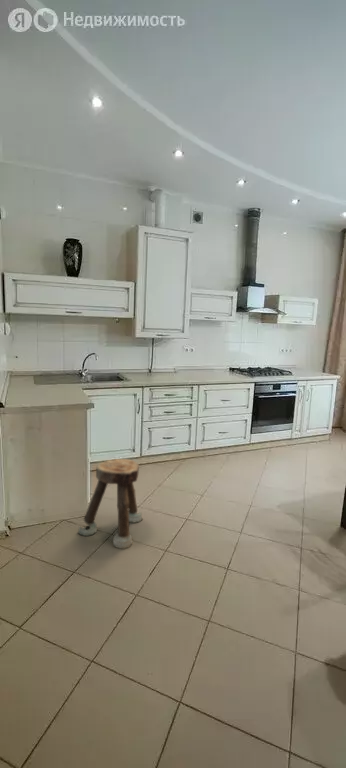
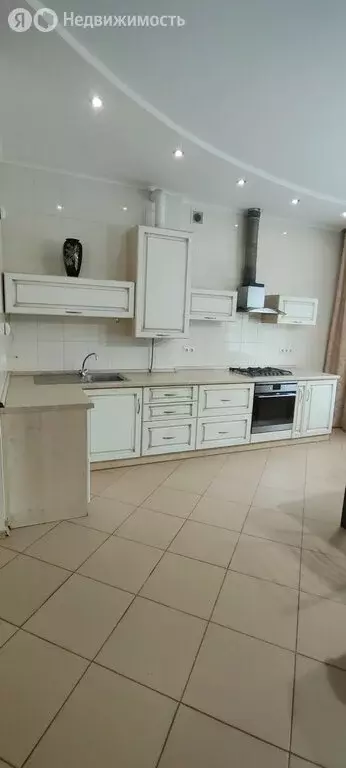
- stool (117, 495)
